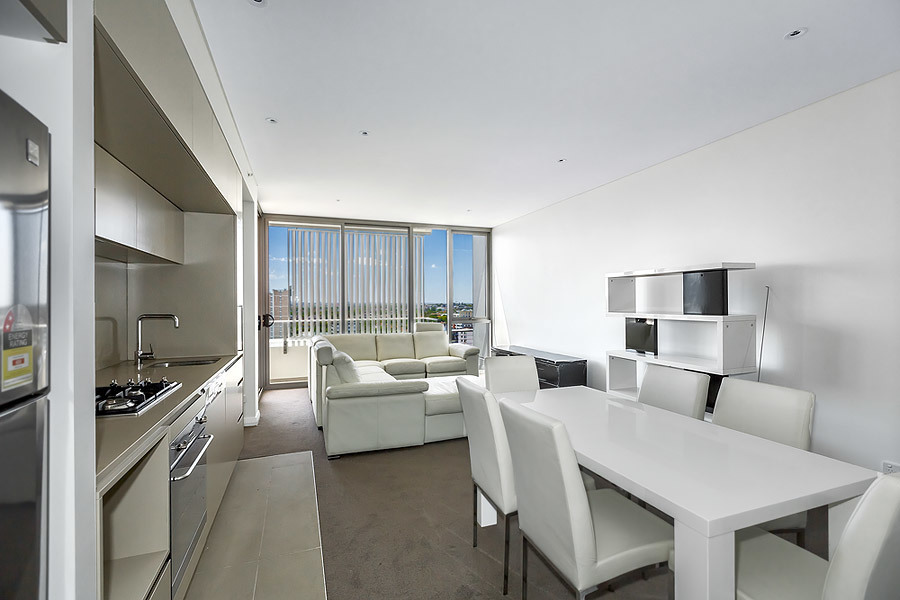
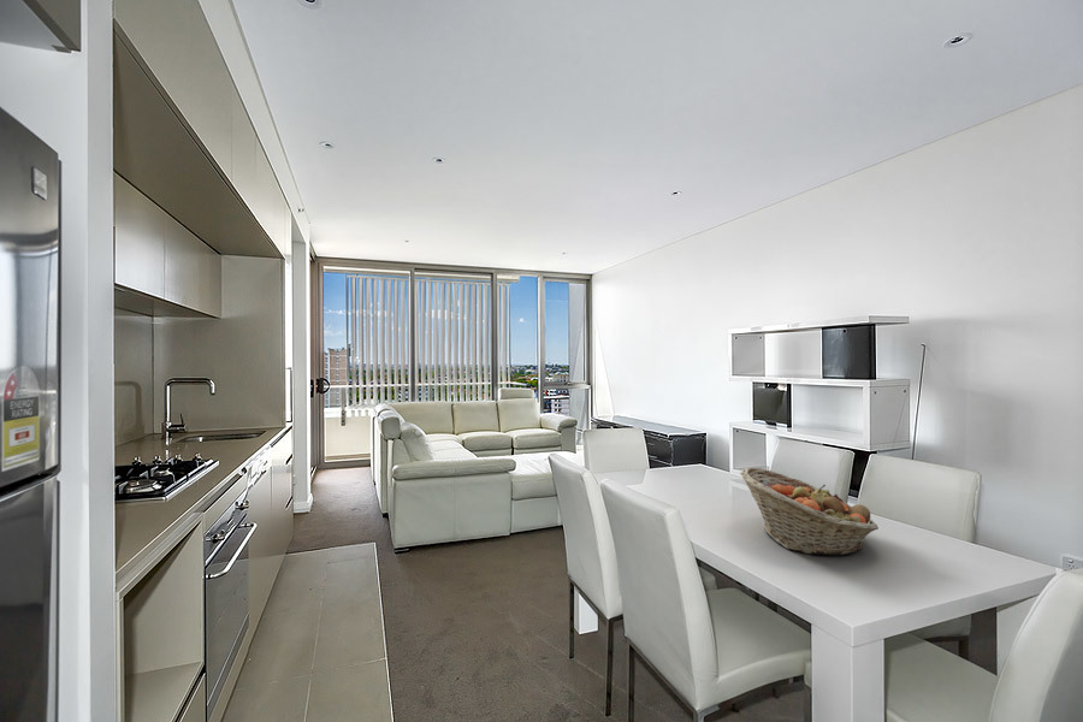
+ fruit basket (804, 507)
